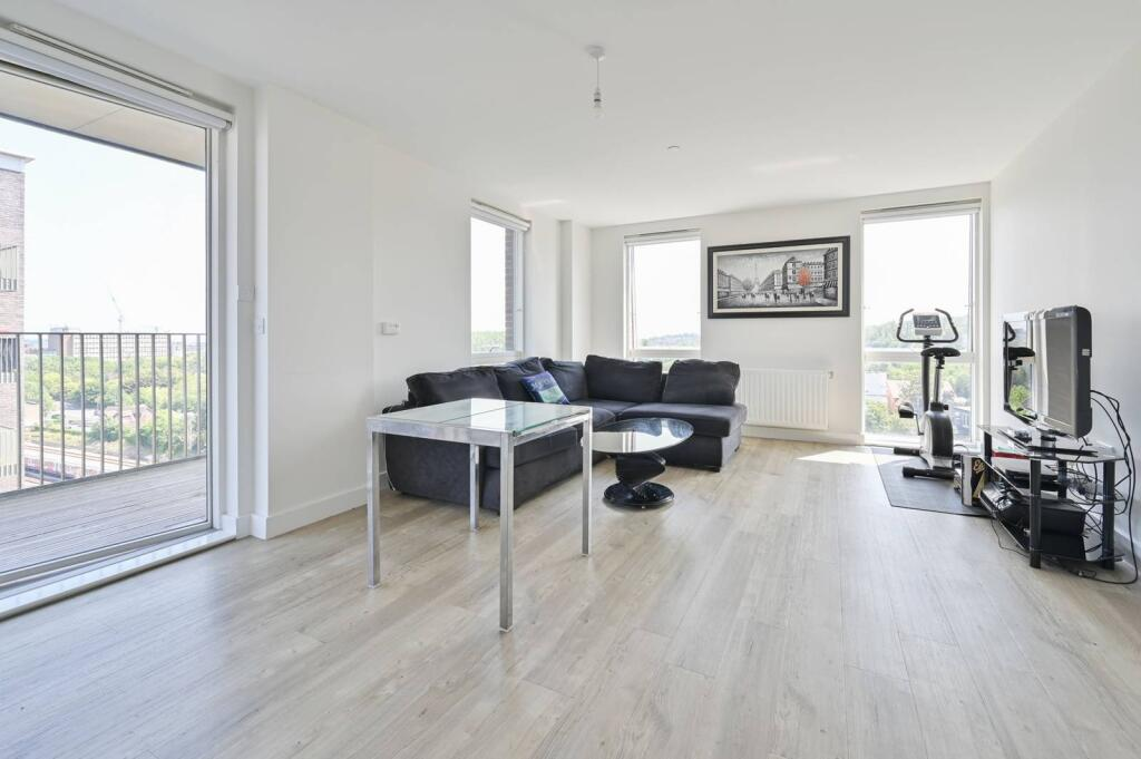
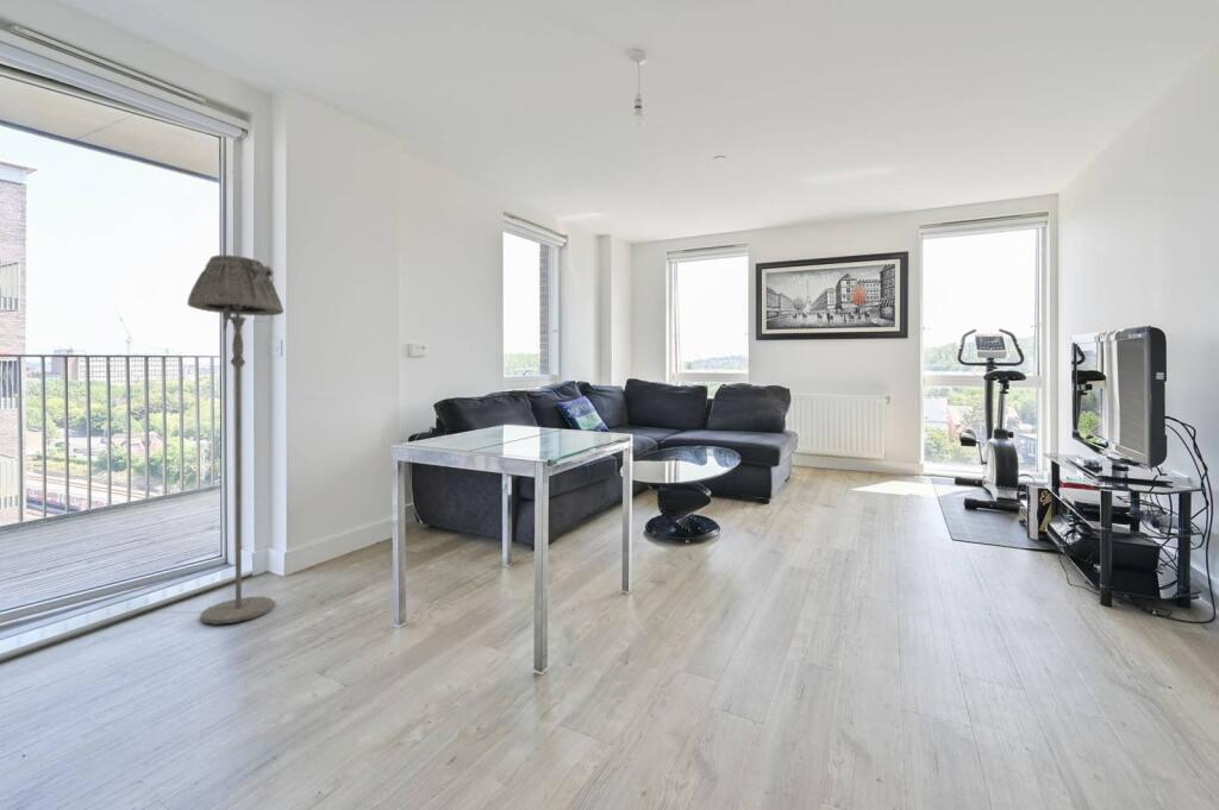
+ floor lamp (237, 435)
